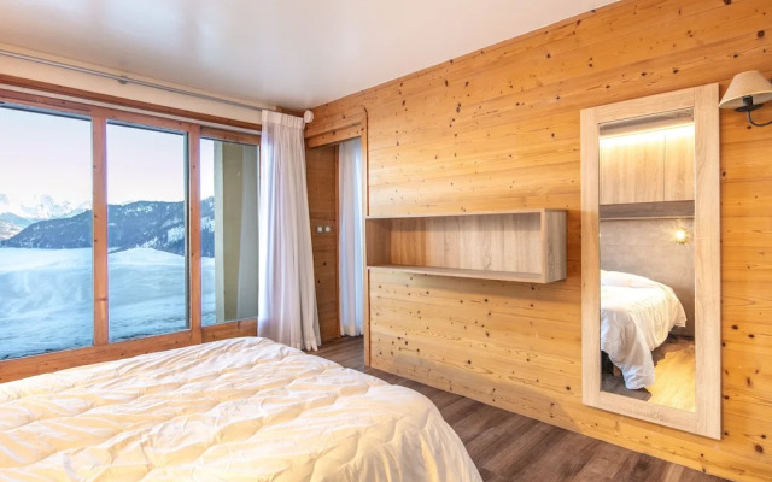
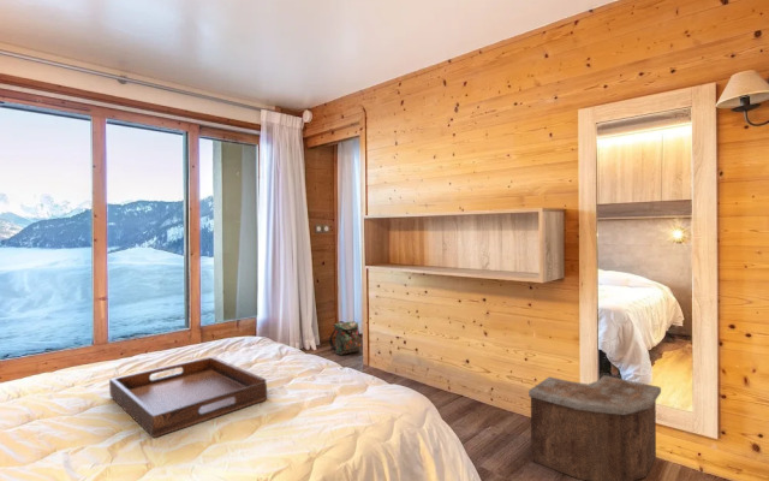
+ backpack (344, 335)
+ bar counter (595, 424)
+ serving tray (189, 388)
